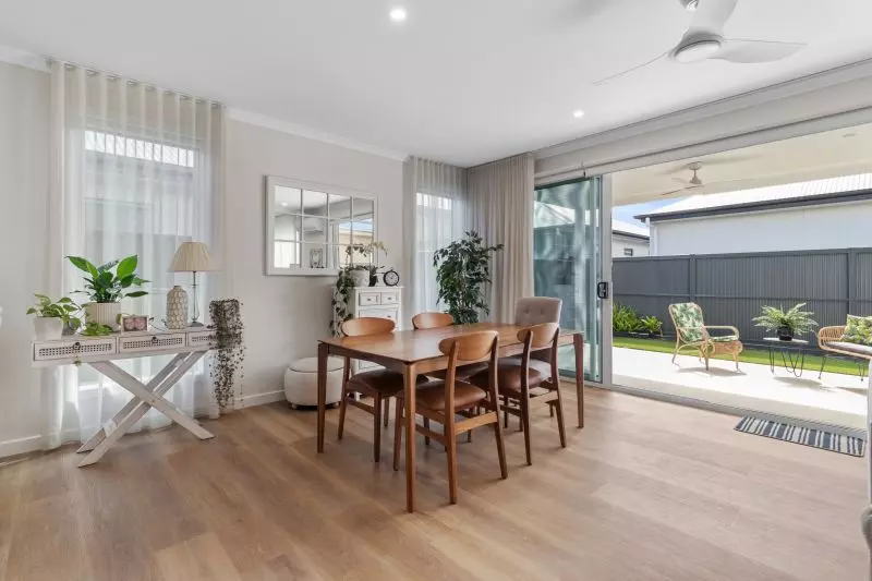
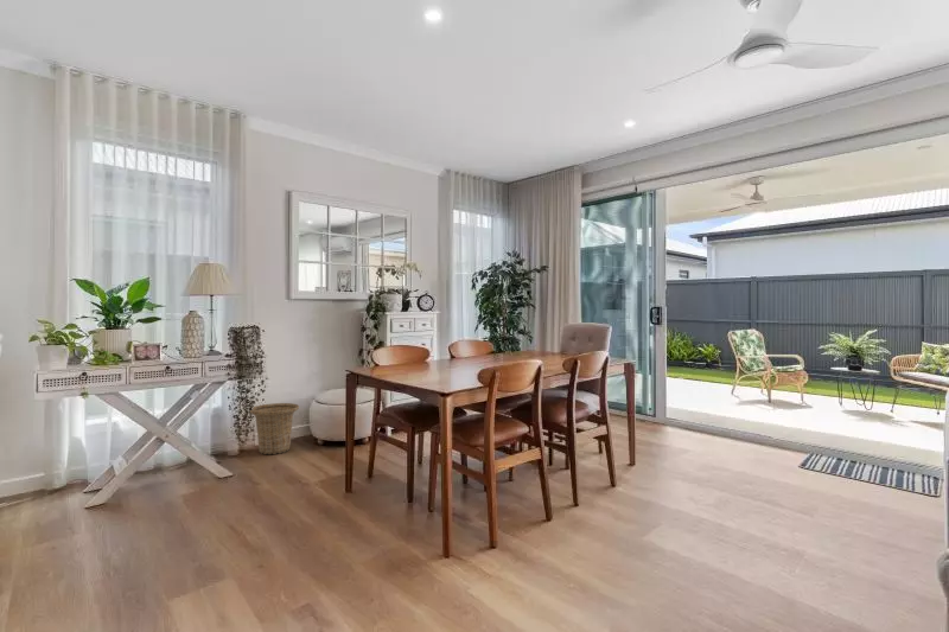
+ basket (274, 428)
